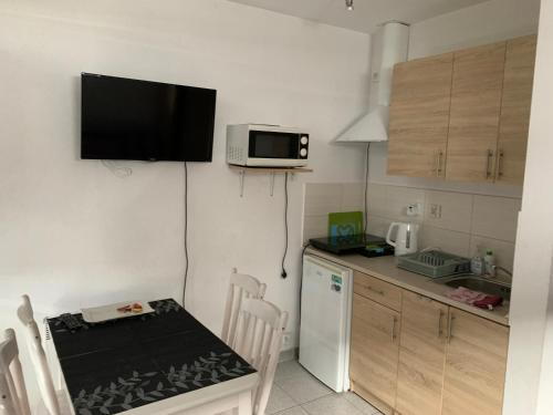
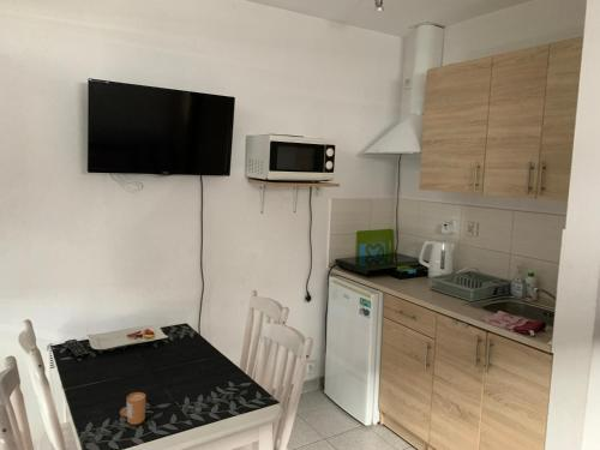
+ candle (132, 404)
